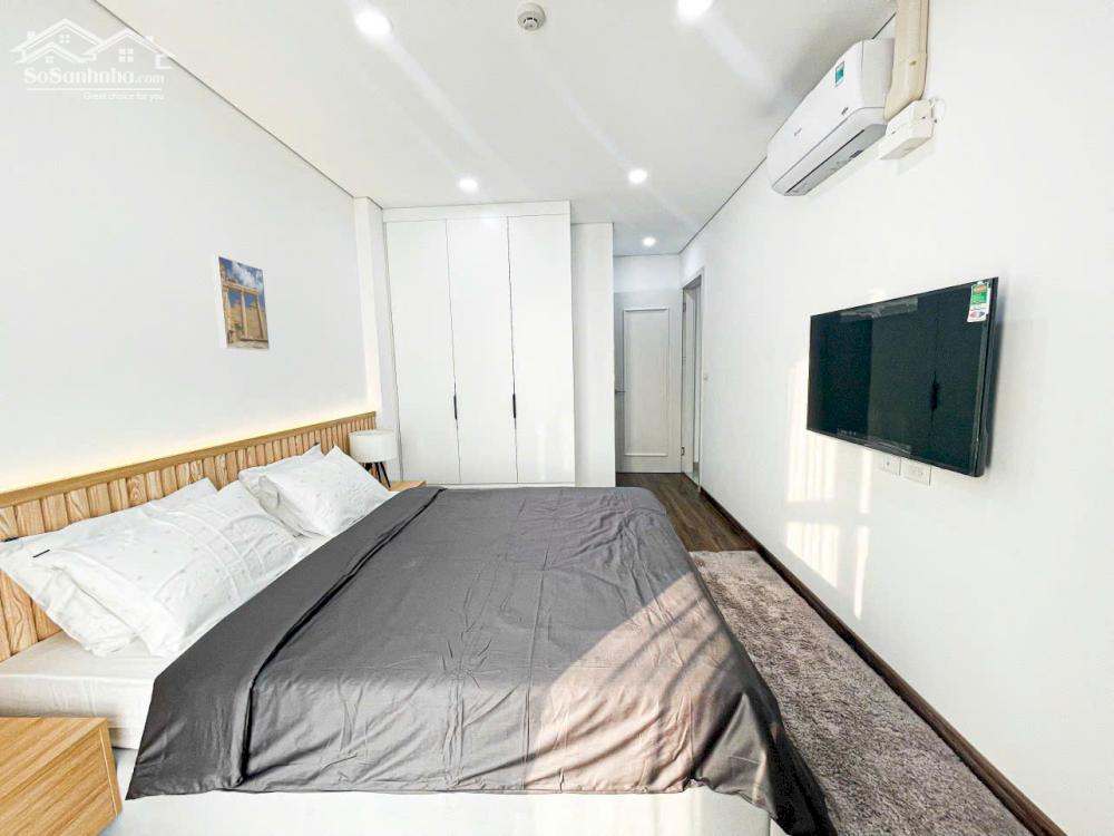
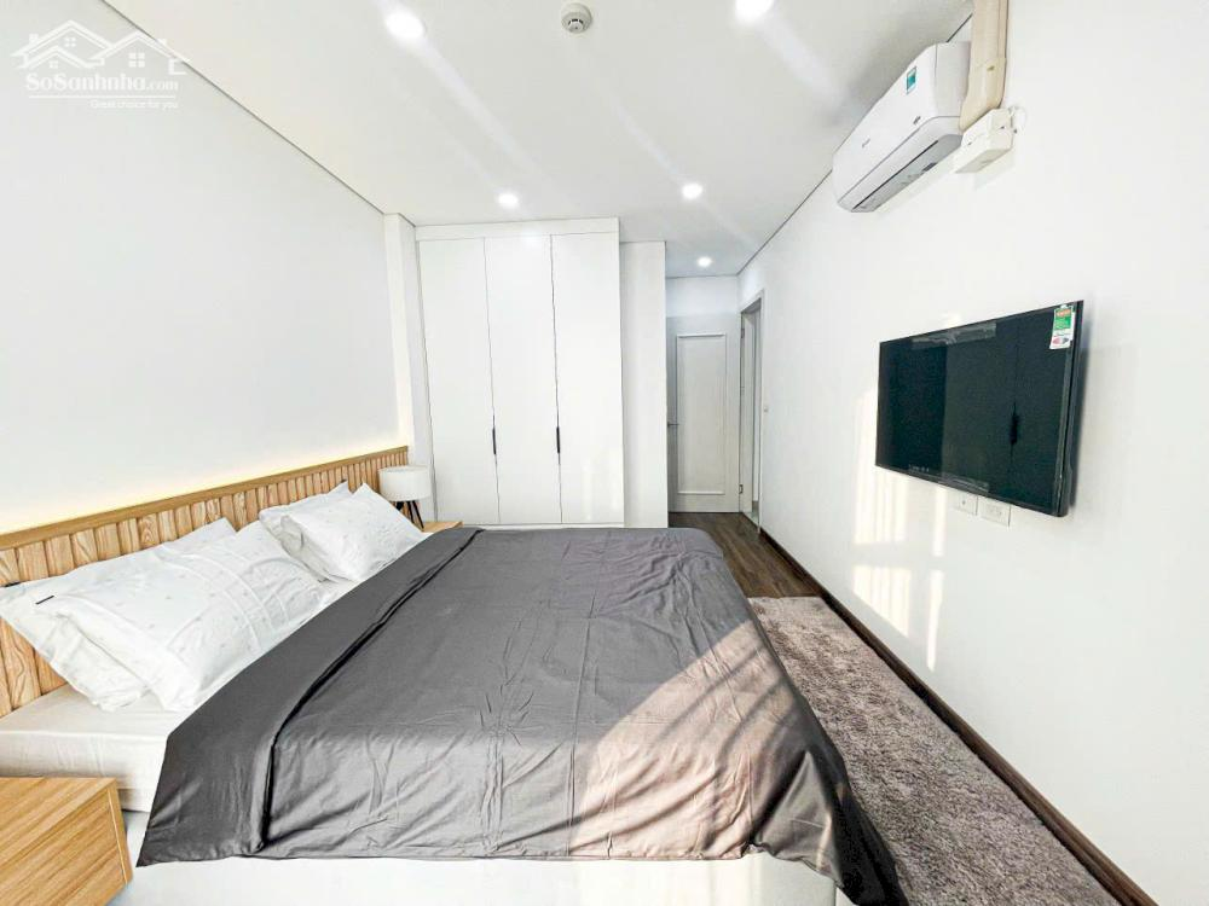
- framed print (242, 307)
